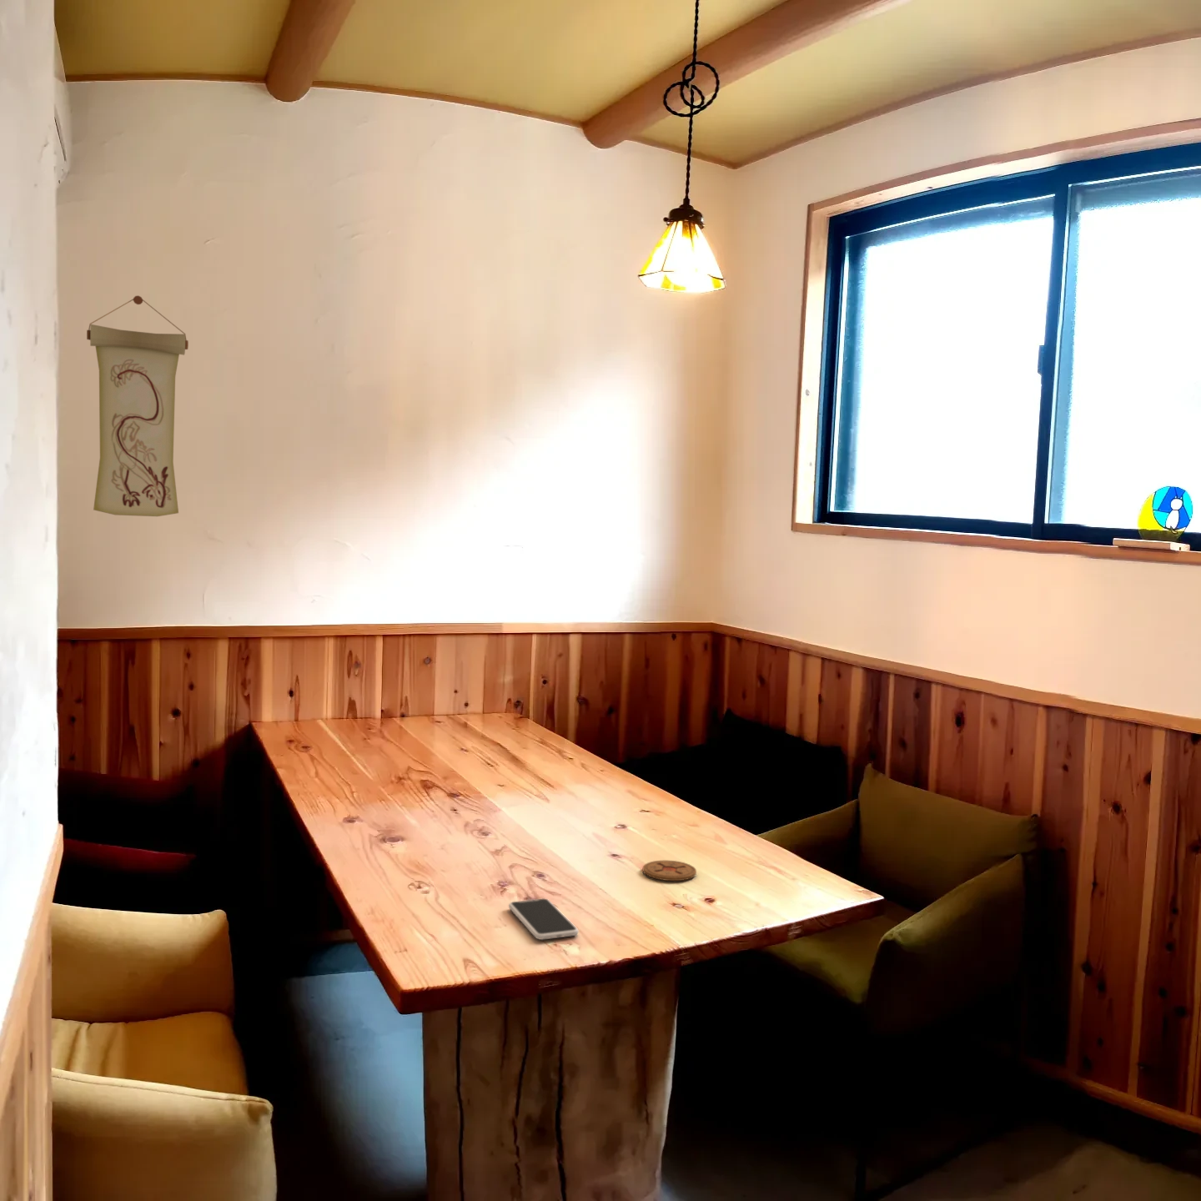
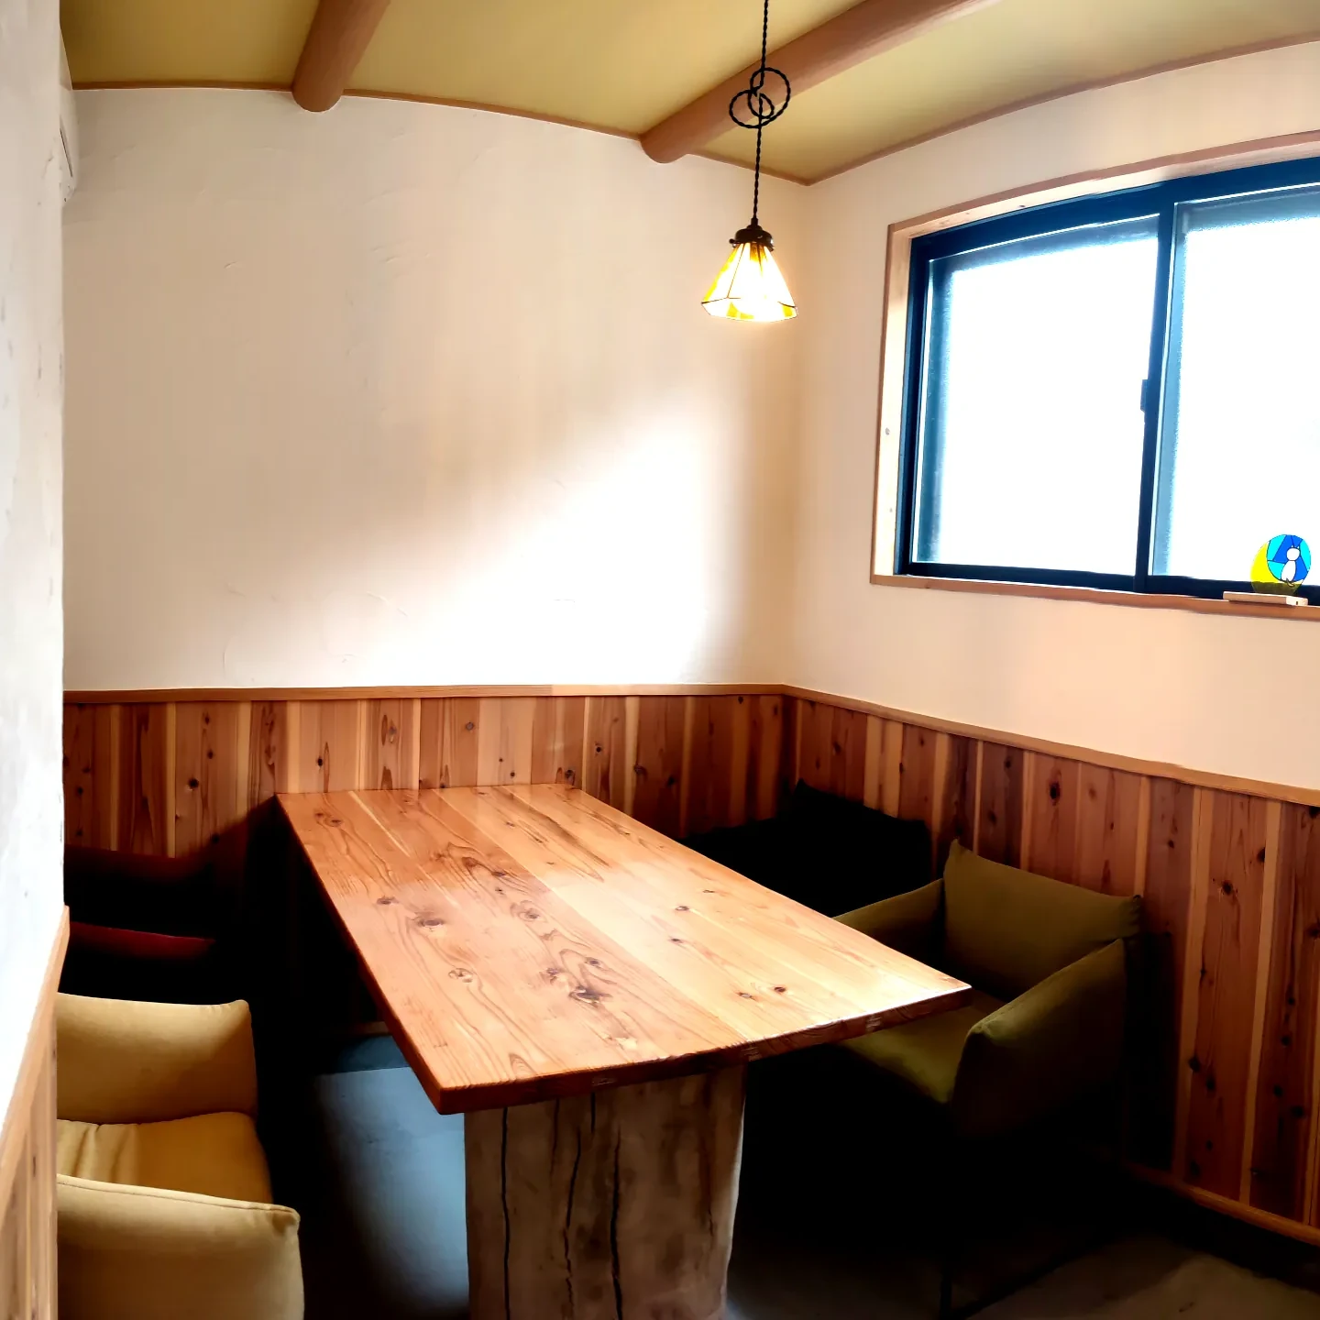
- wall scroll (137, 406)
- smartphone (542, 917)
- coaster (669, 870)
